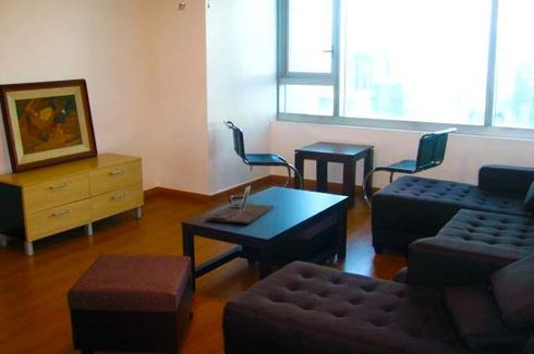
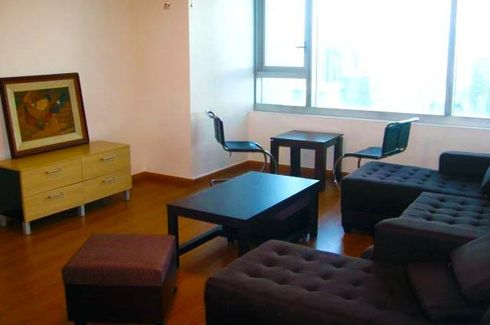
- decorative tray (242, 200)
